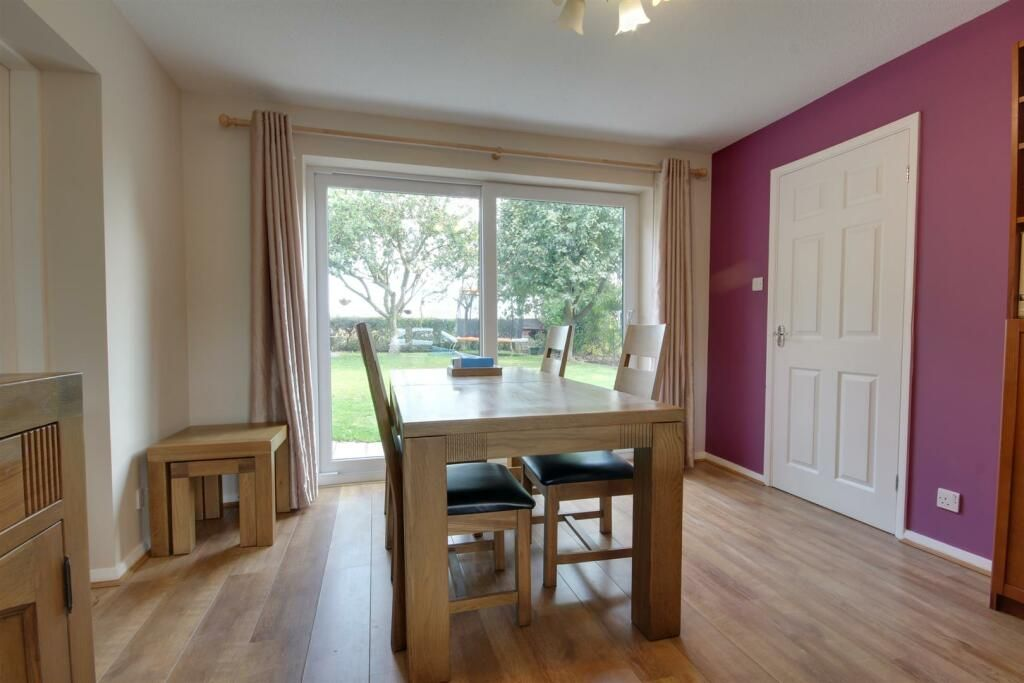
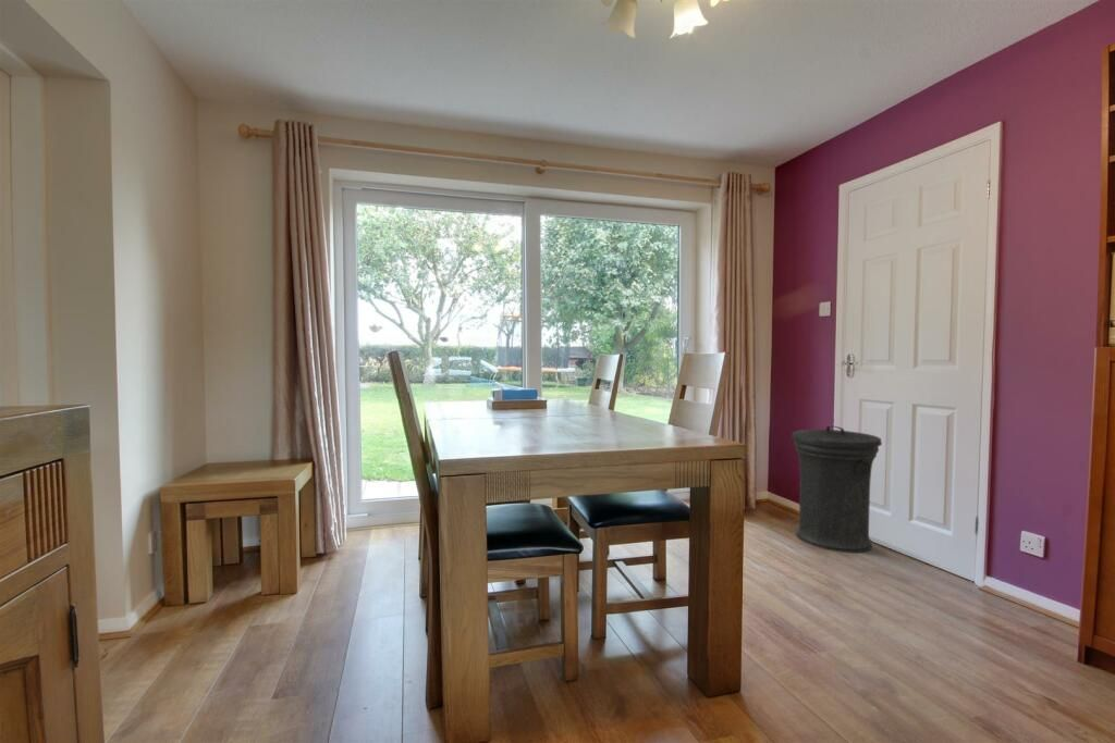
+ trash can (834, 483)
